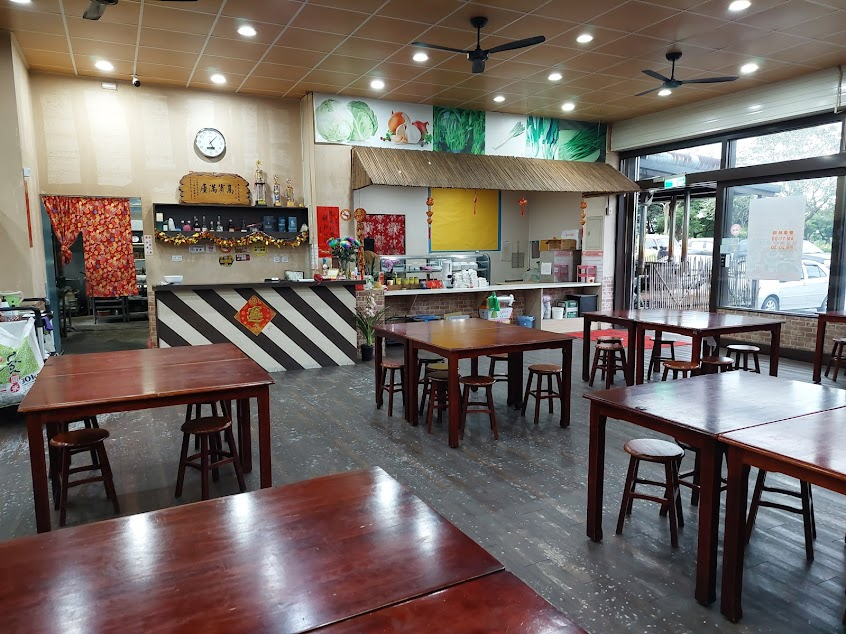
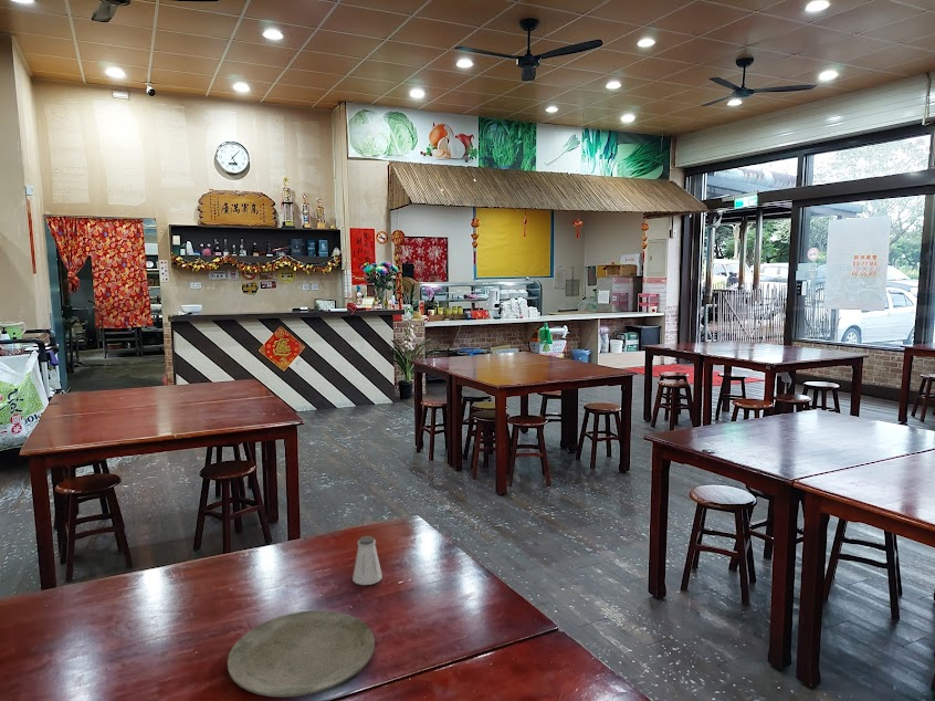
+ saltshaker (367, 558)
+ plate (303, 651)
